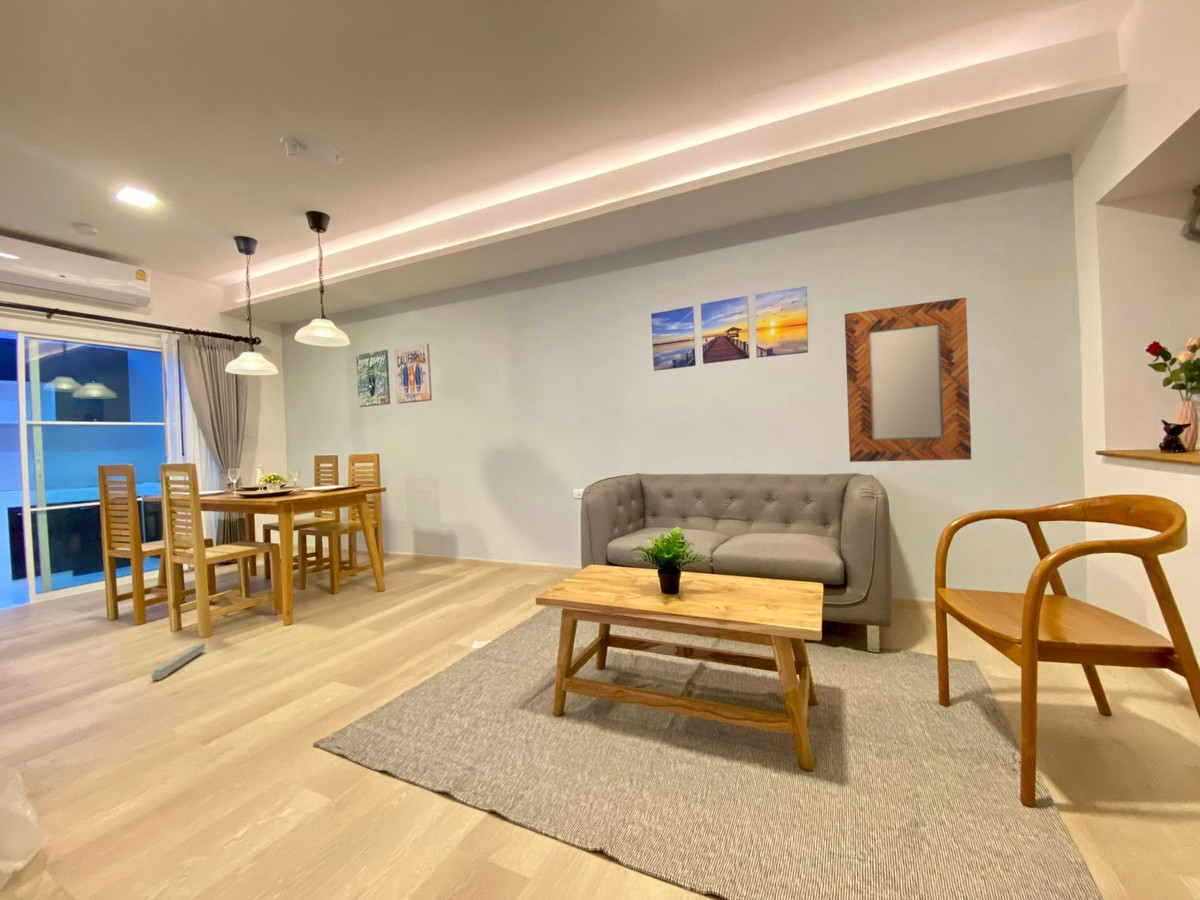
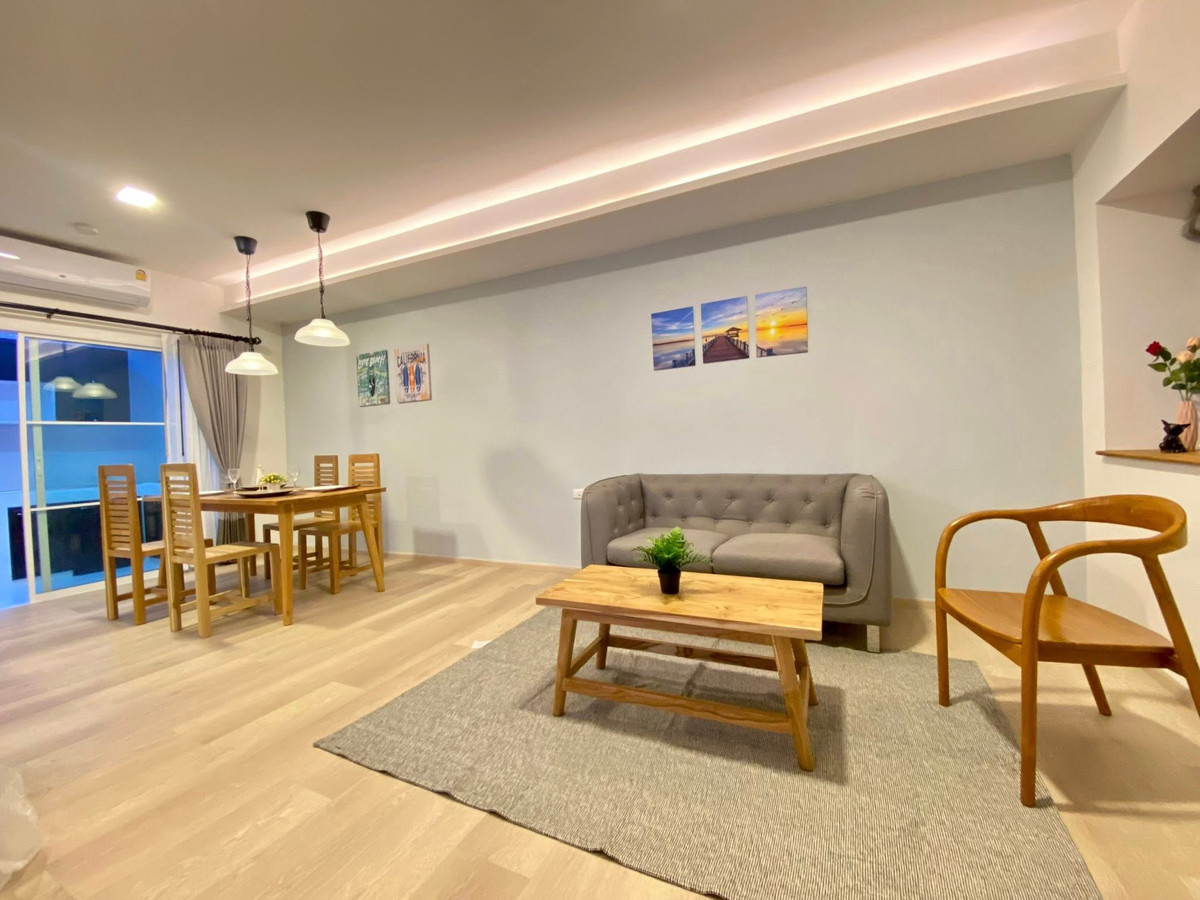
- home mirror (904, 383)
- smoke detector (313, 151)
- toy train (179, 660)
